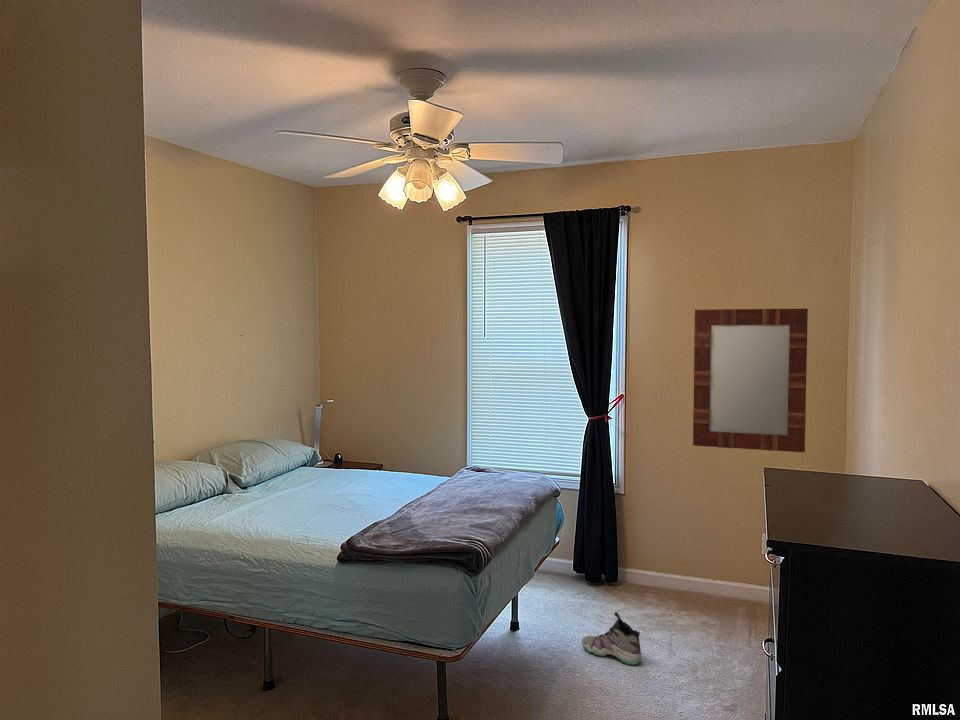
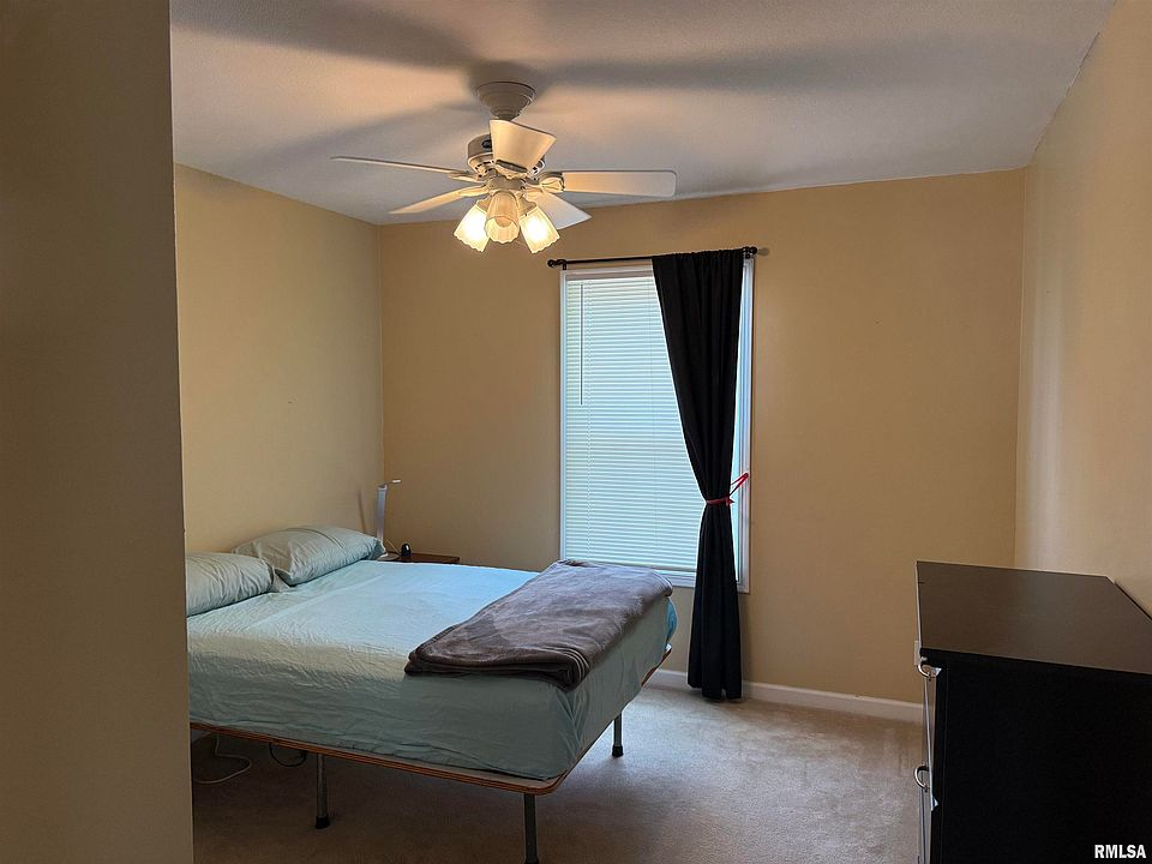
- sneaker (611, 633)
- home mirror (748, 379)
